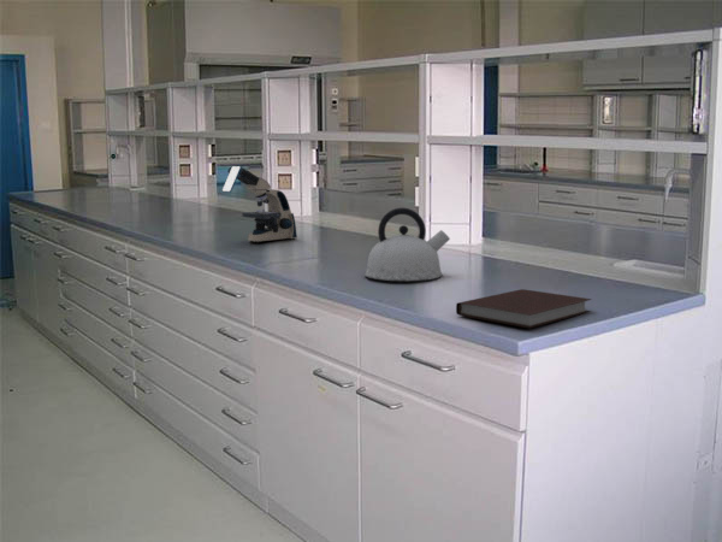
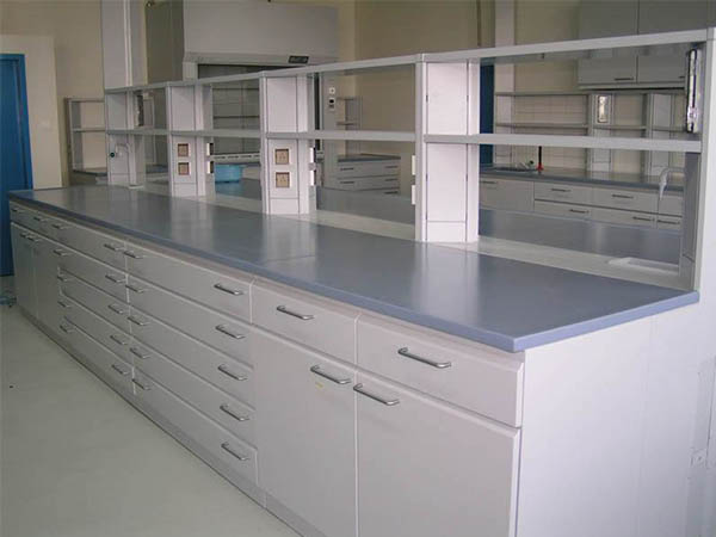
- kettle (407, 241)
- microscope (258, 204)
- notebook (523, 306)
